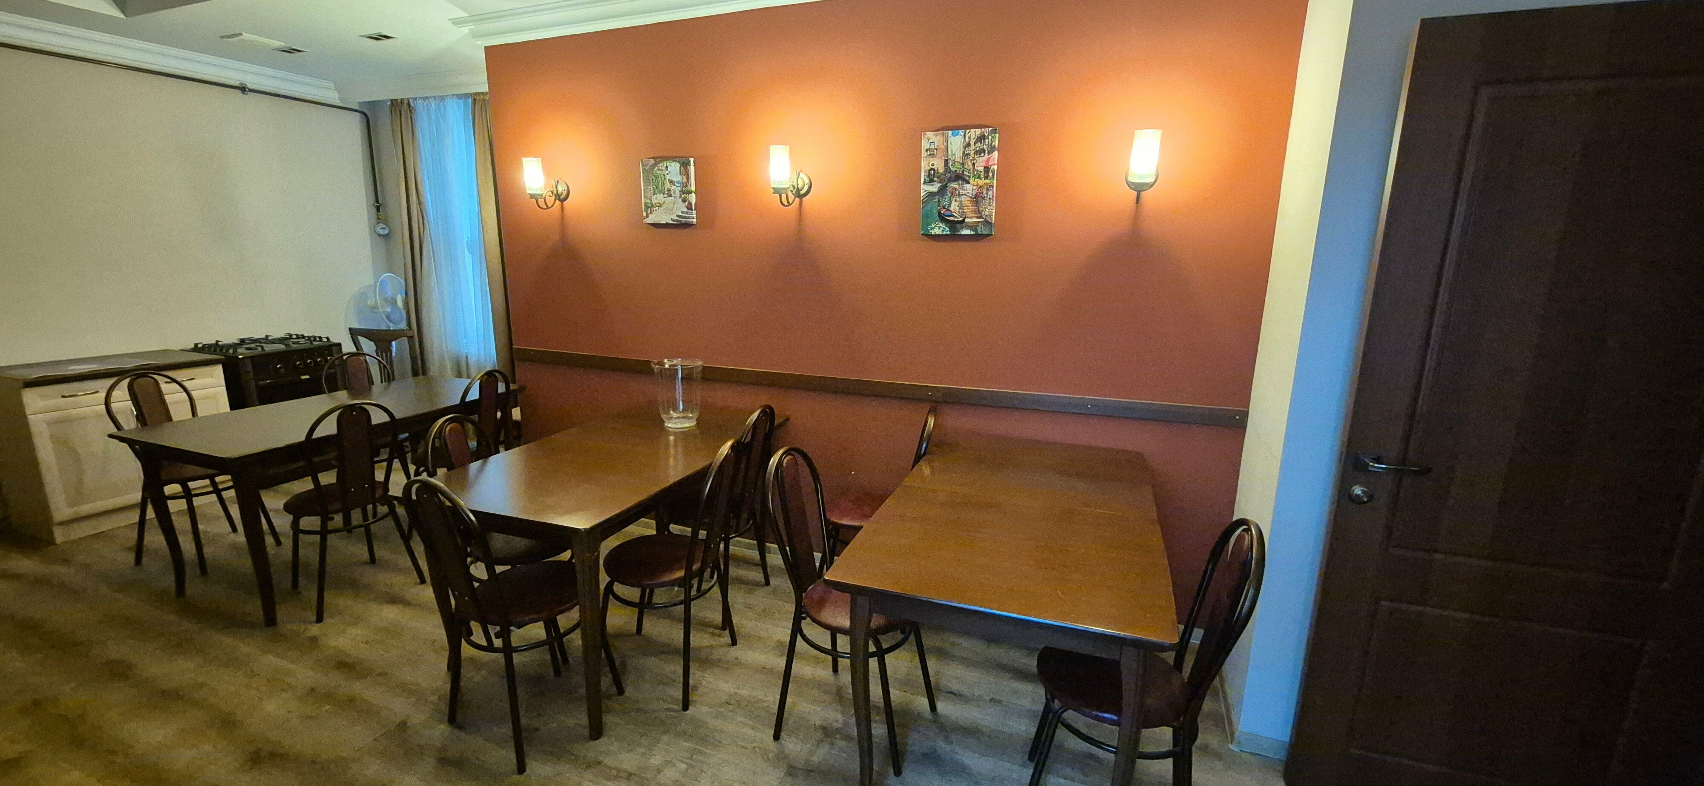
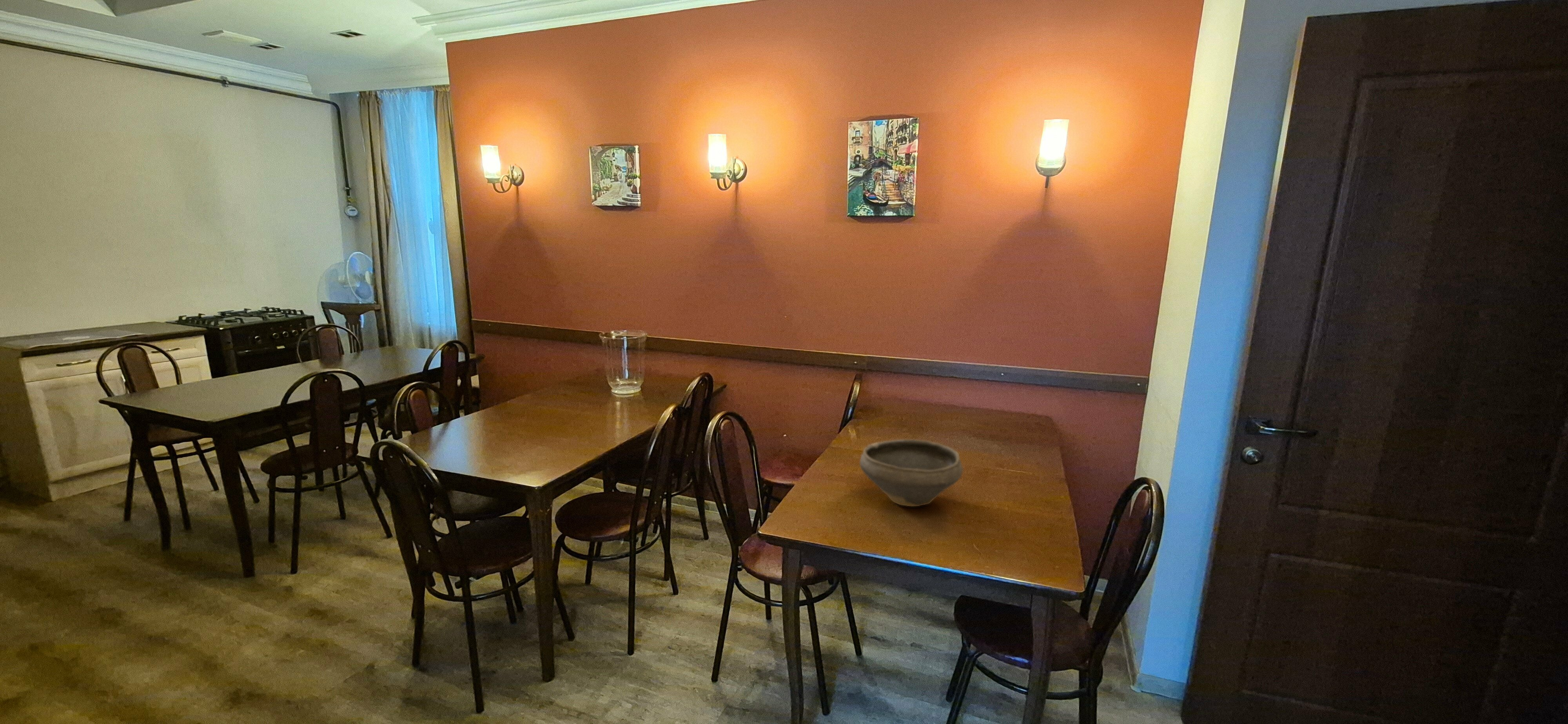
+ bowl (909, 475)
